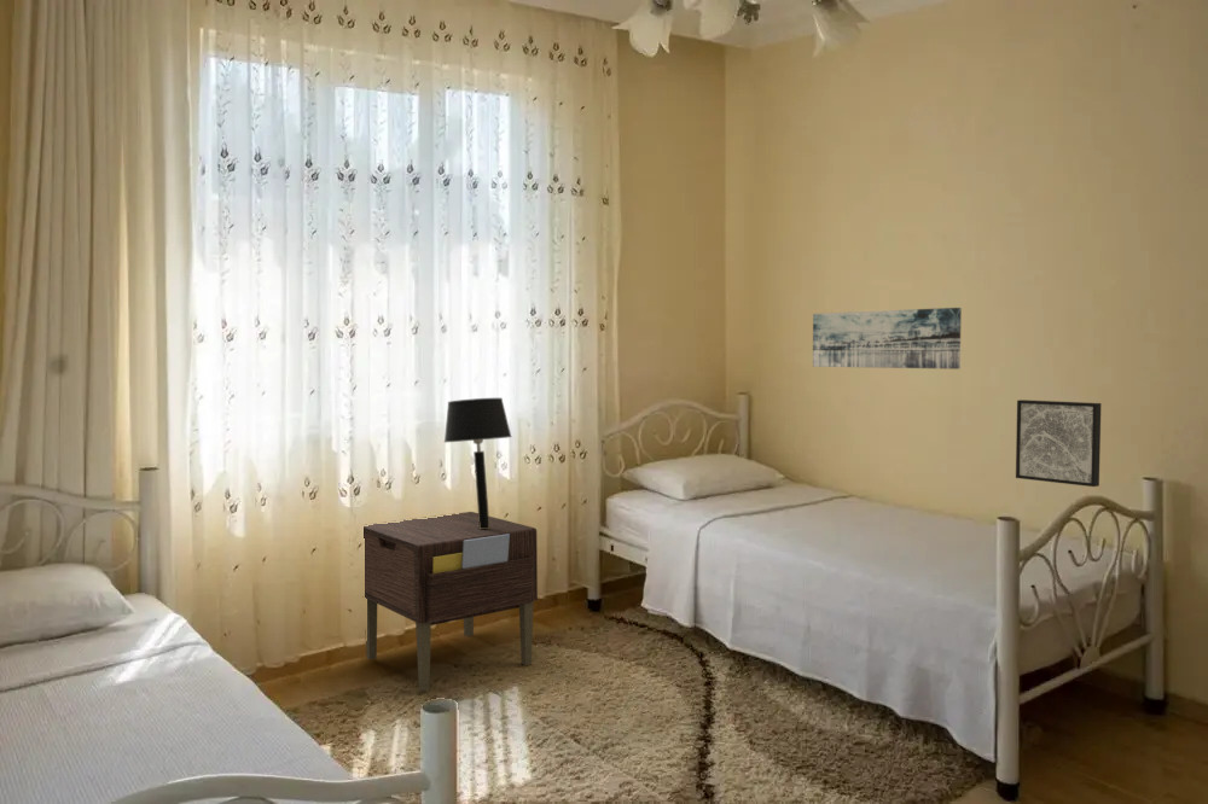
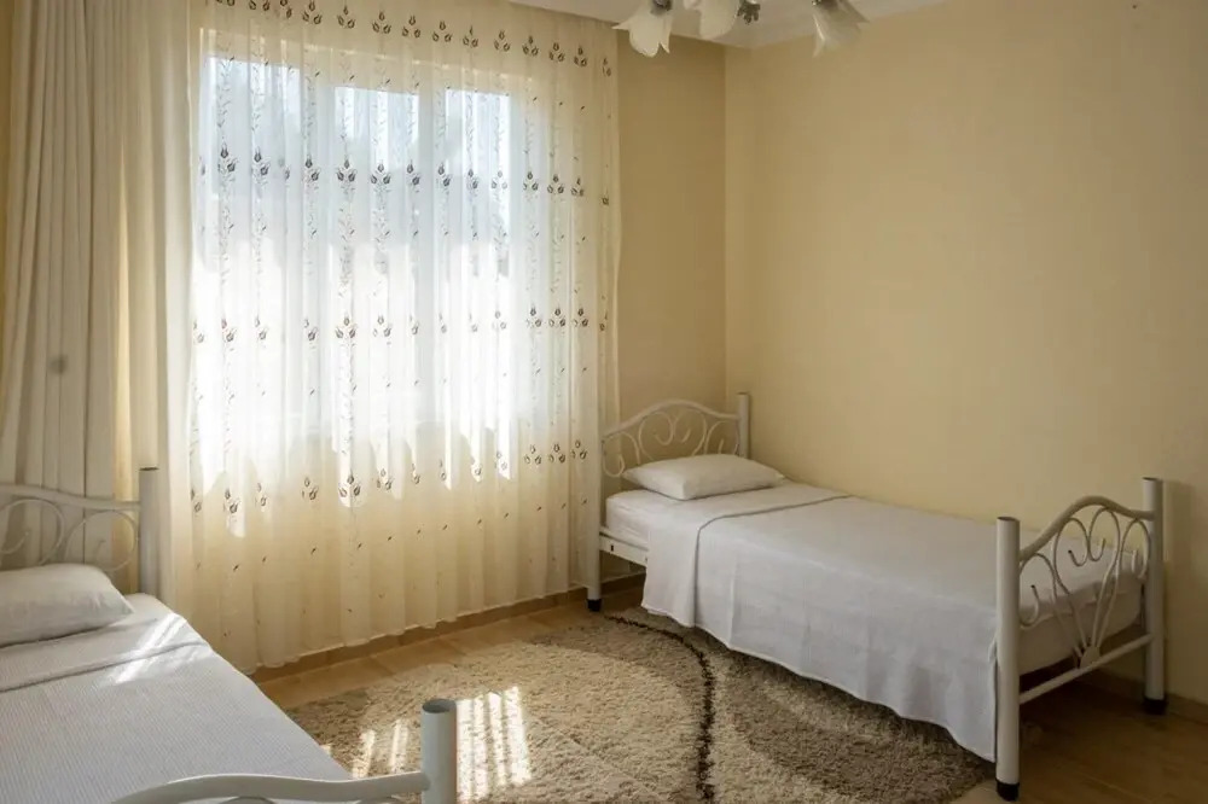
- nightstand (449, 594)
- table lamp (483, 464)
- wall art (1057, 442)
- wall art (881, 339)
